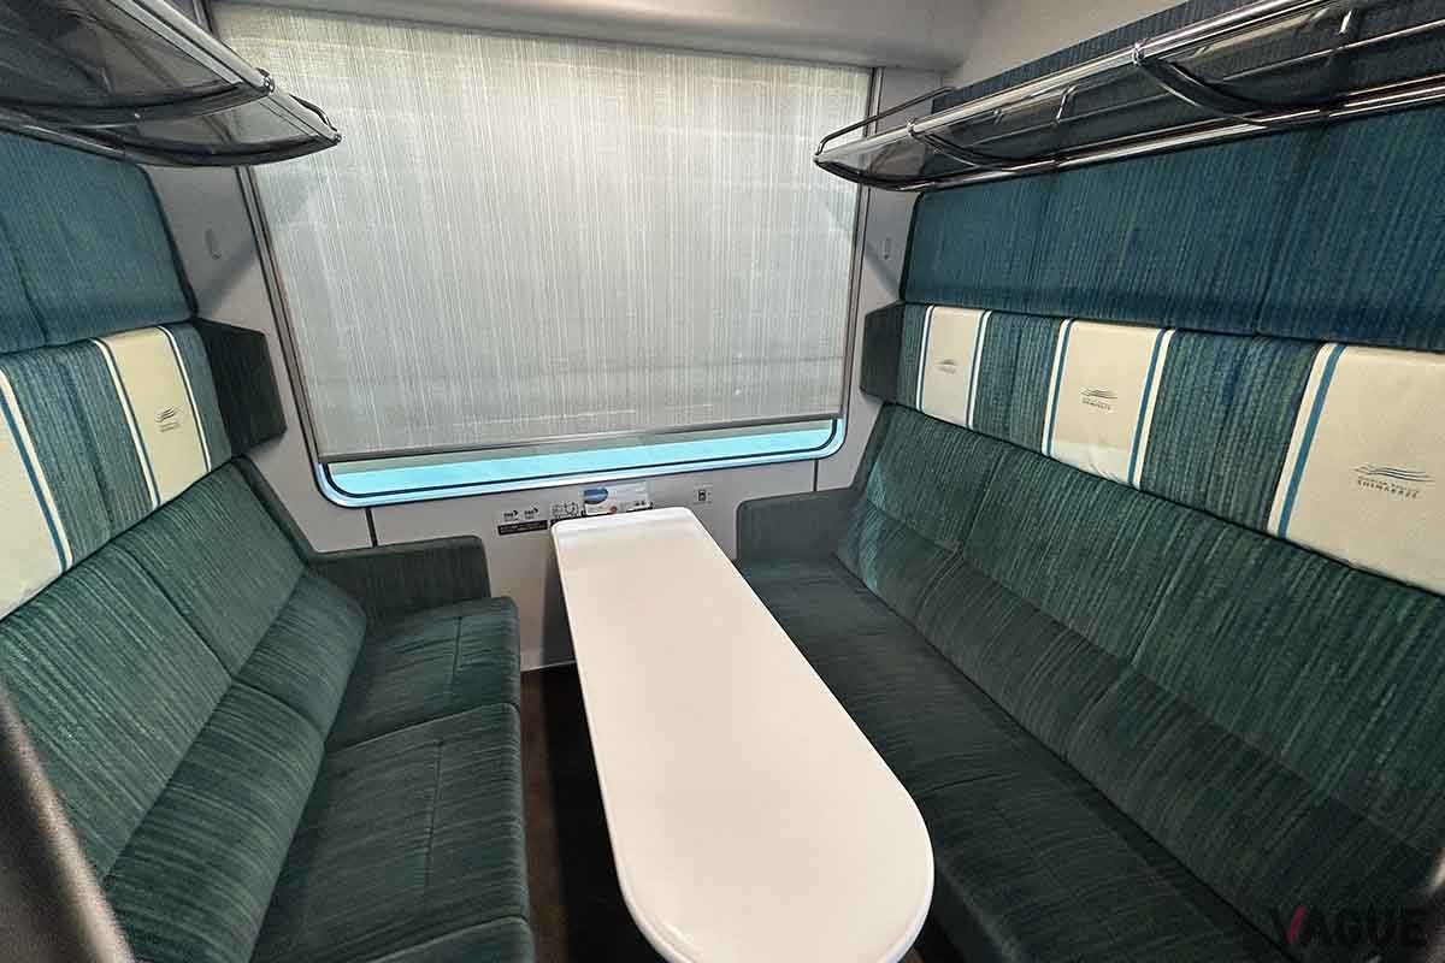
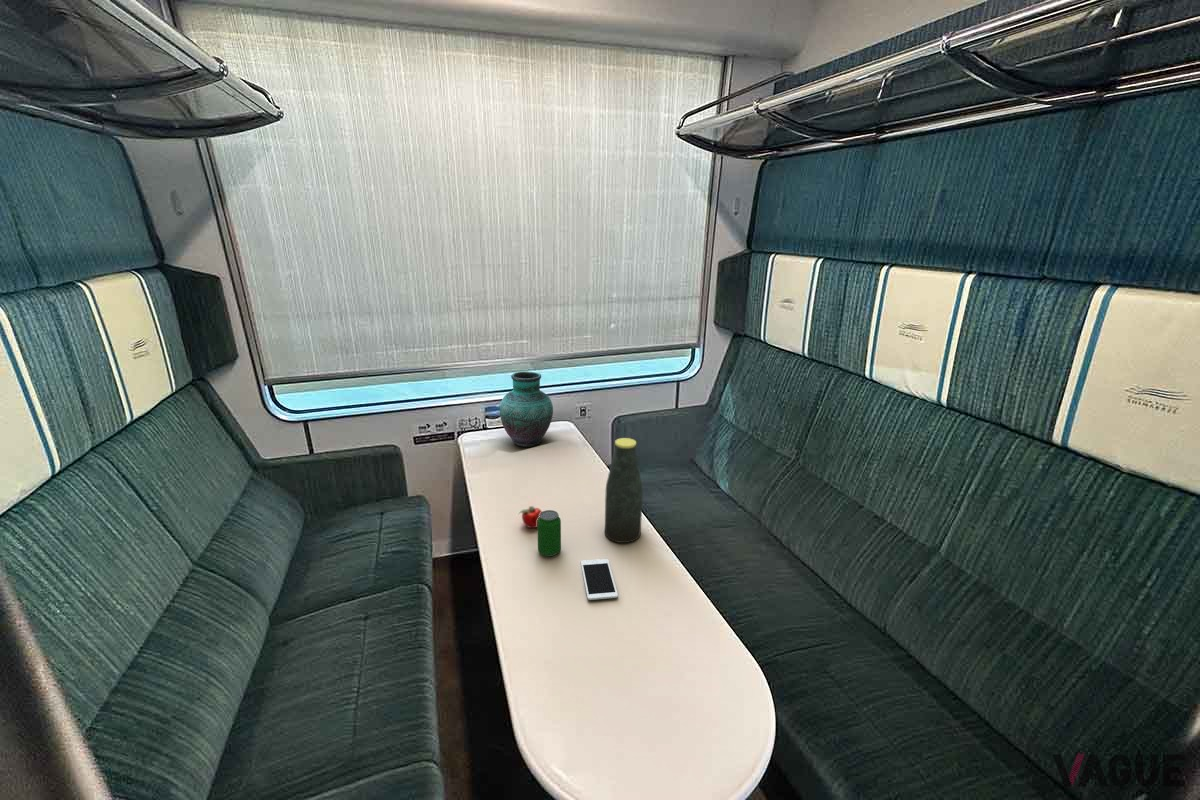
+ vase (526, 408)
+ apple (530, 517)
+ beverage can (549, 533)
+ bottle (624, 489)
+ cell phone (598, 578)
